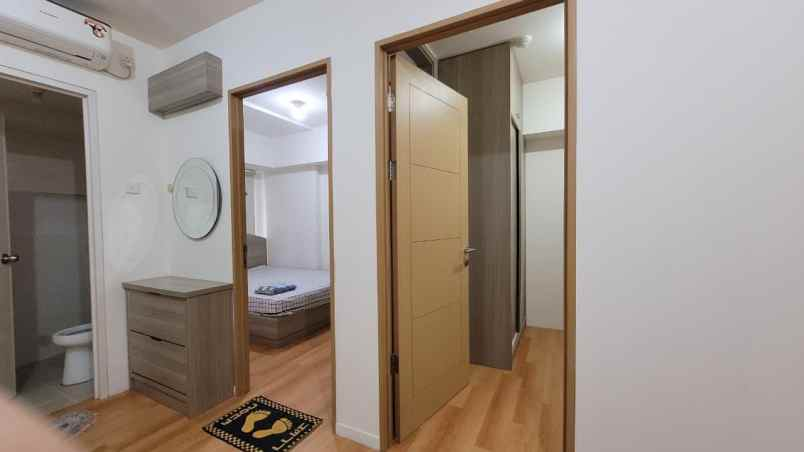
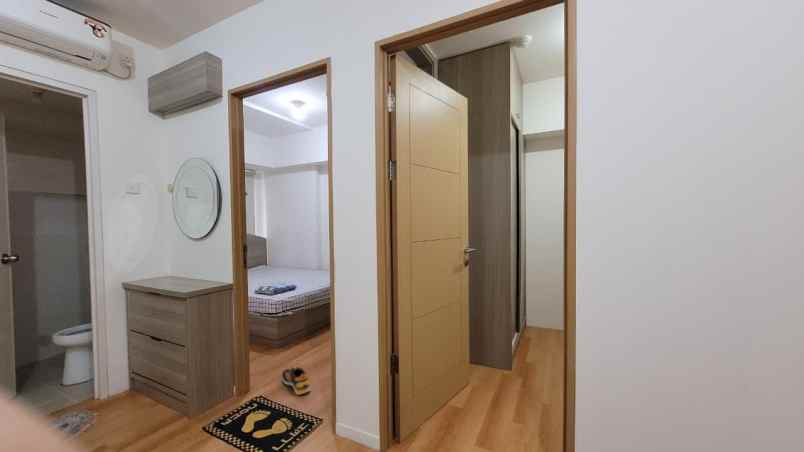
+ shoe (295, 374)
